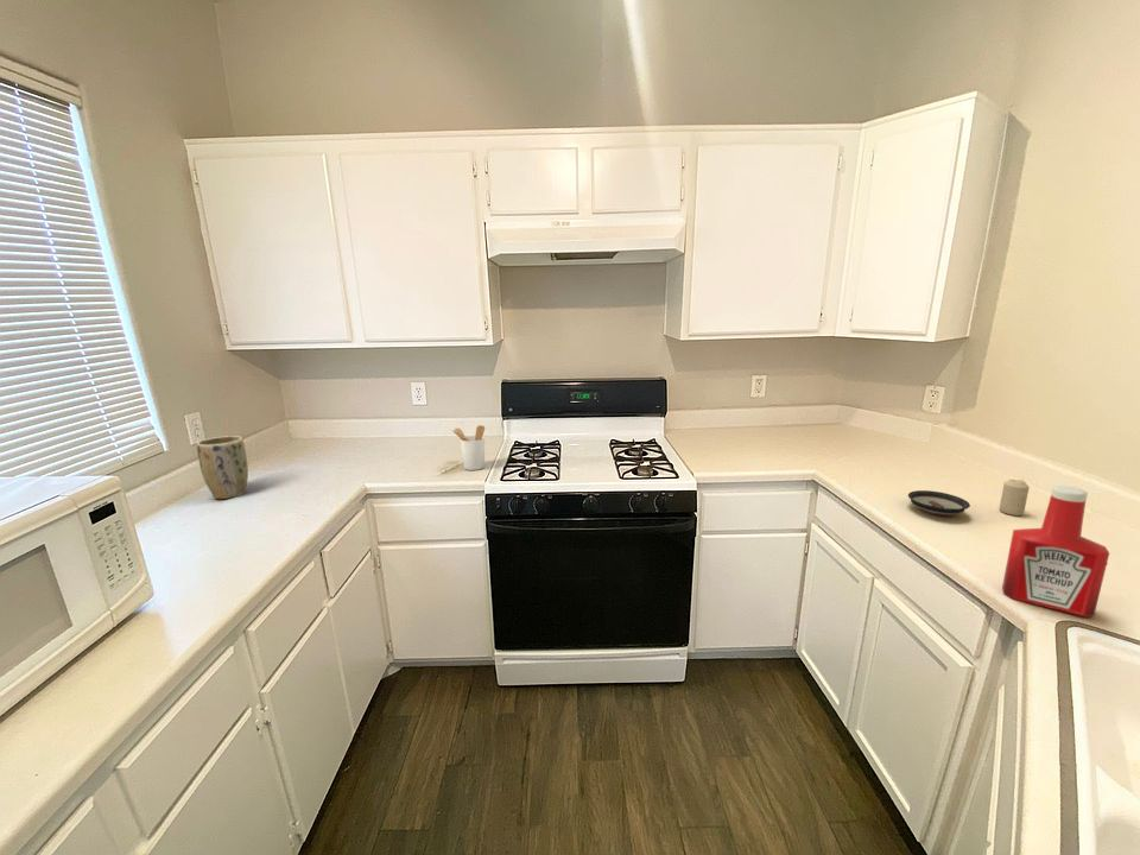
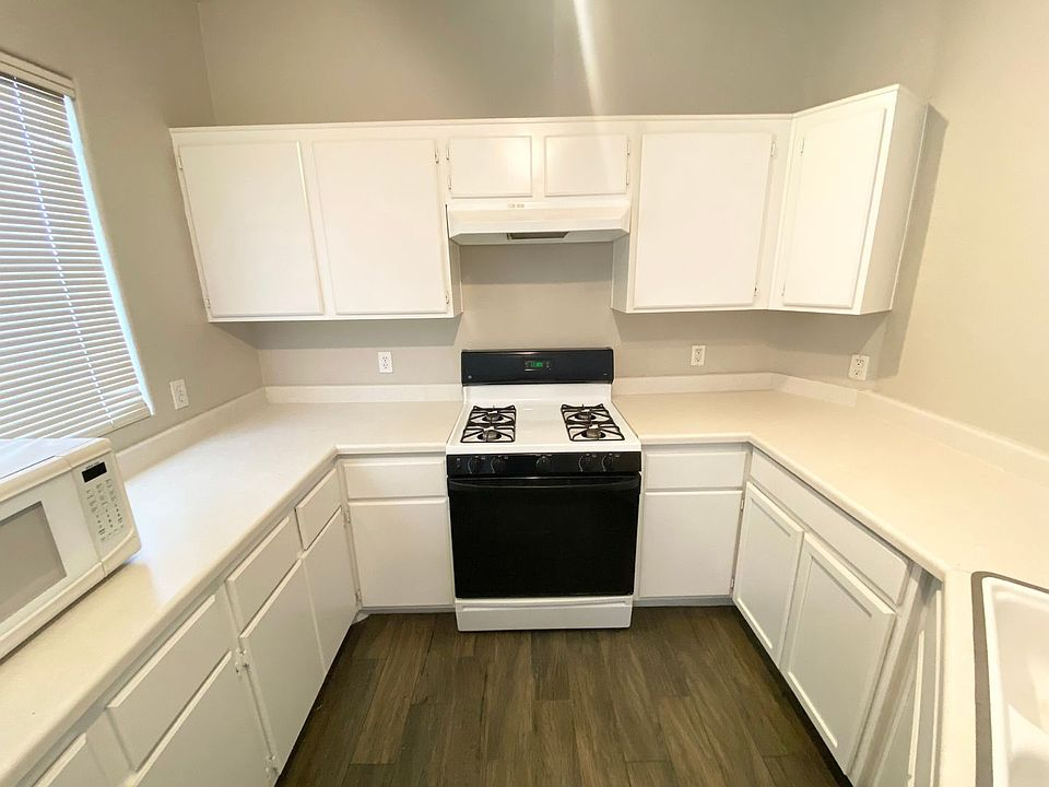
- candle (1014, 495)
- plant pot (224, 467)
- saucer (937, 505)
- utensil holder (468, 446)
- soap bottle (1057, 546)
